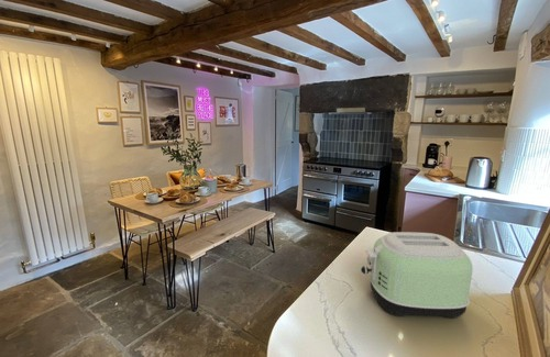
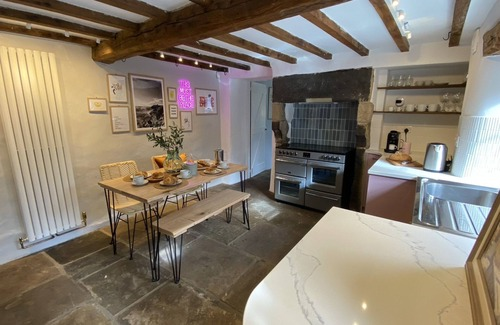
- toaster (413, 270)
